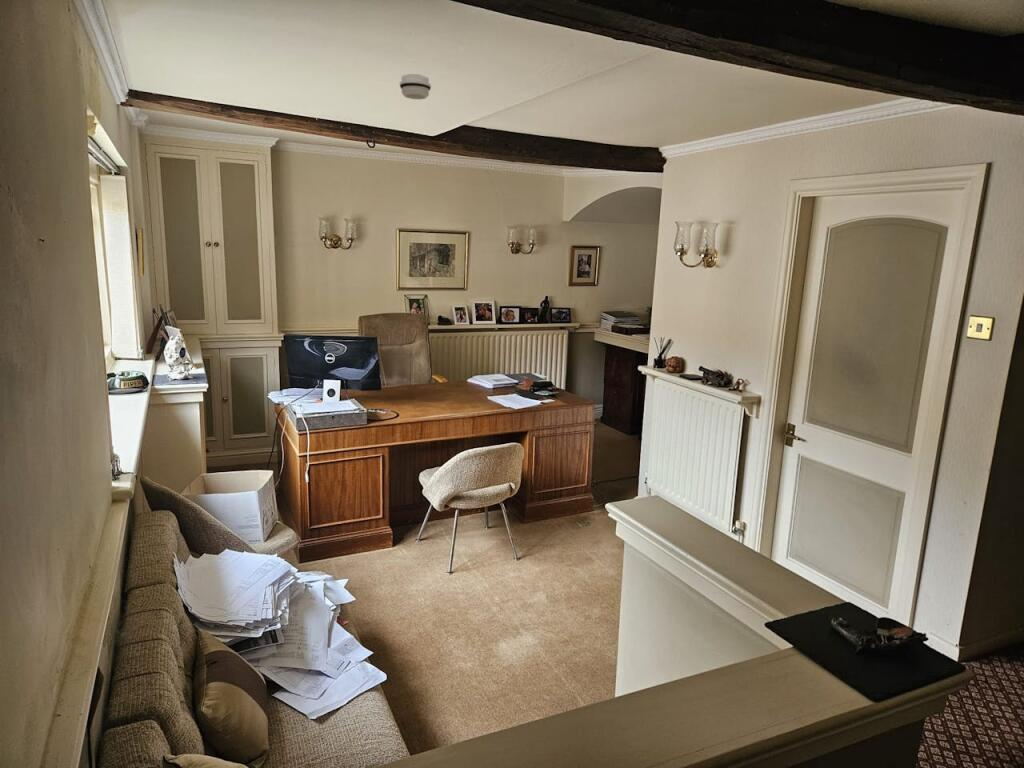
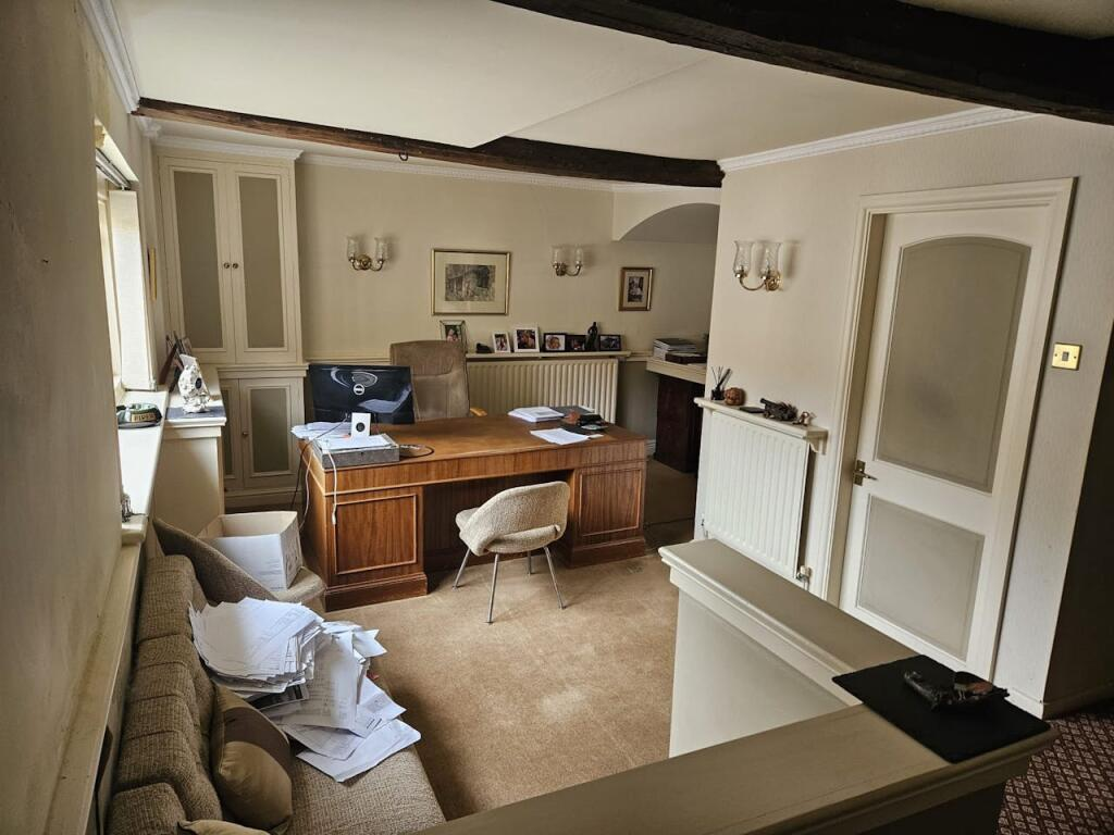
- smoke detector (415, 87)
